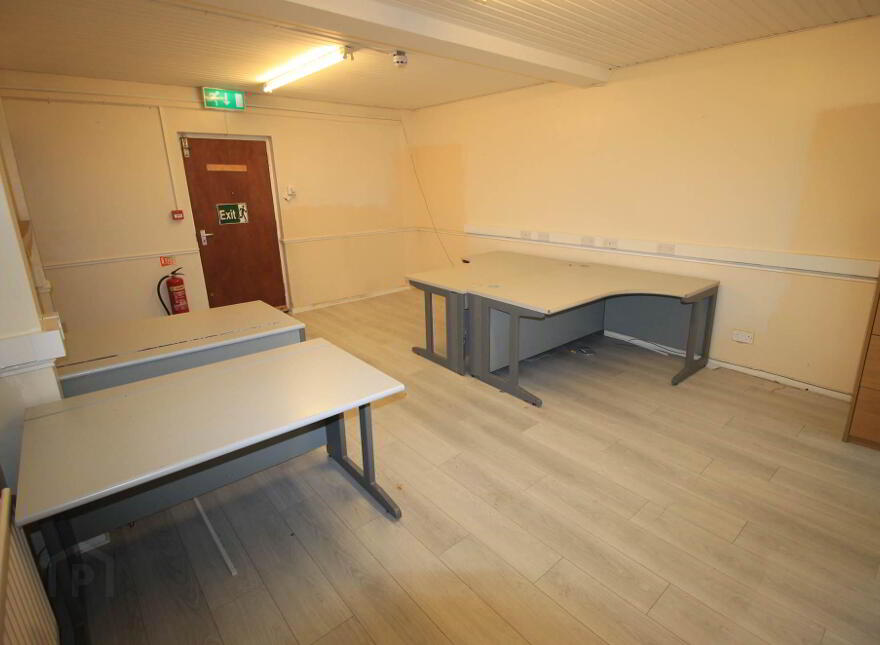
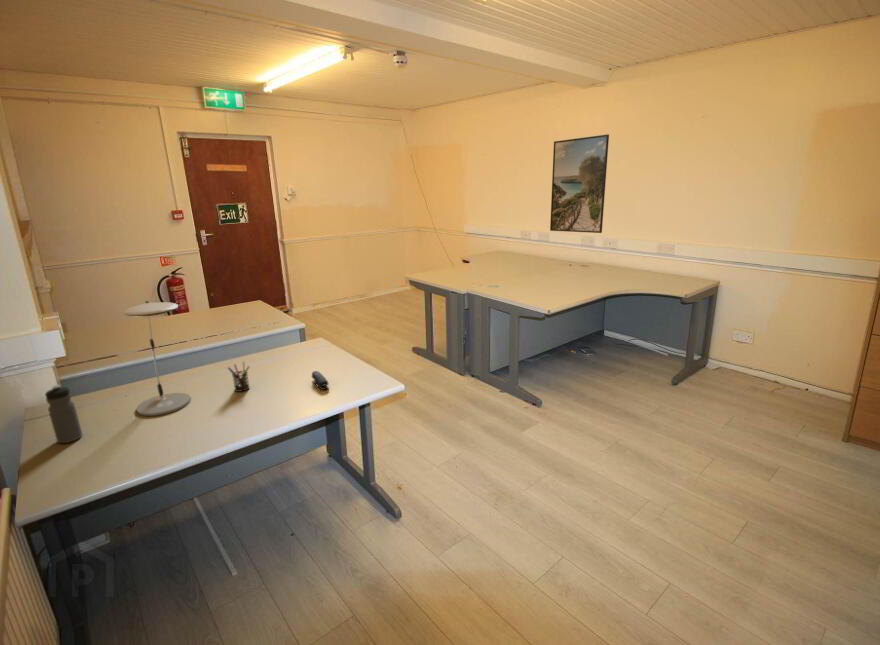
+ water bottle (63, 412)
+ stapler (319, 379)
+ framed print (577, 186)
+ pen holder (241, 375)
+ desk lamp (155, 359)
